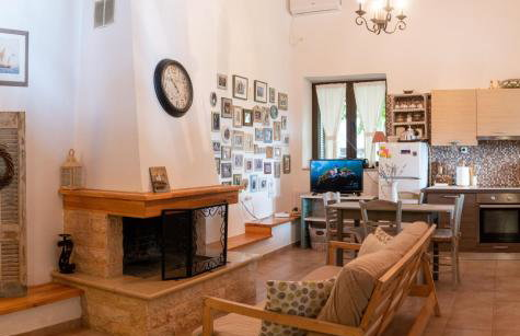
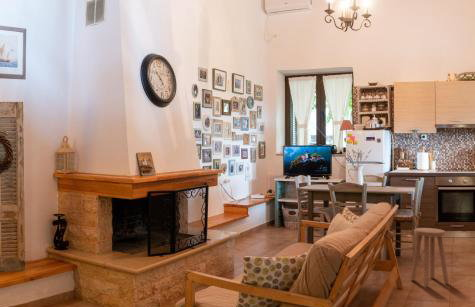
+ stool (430, 256)
